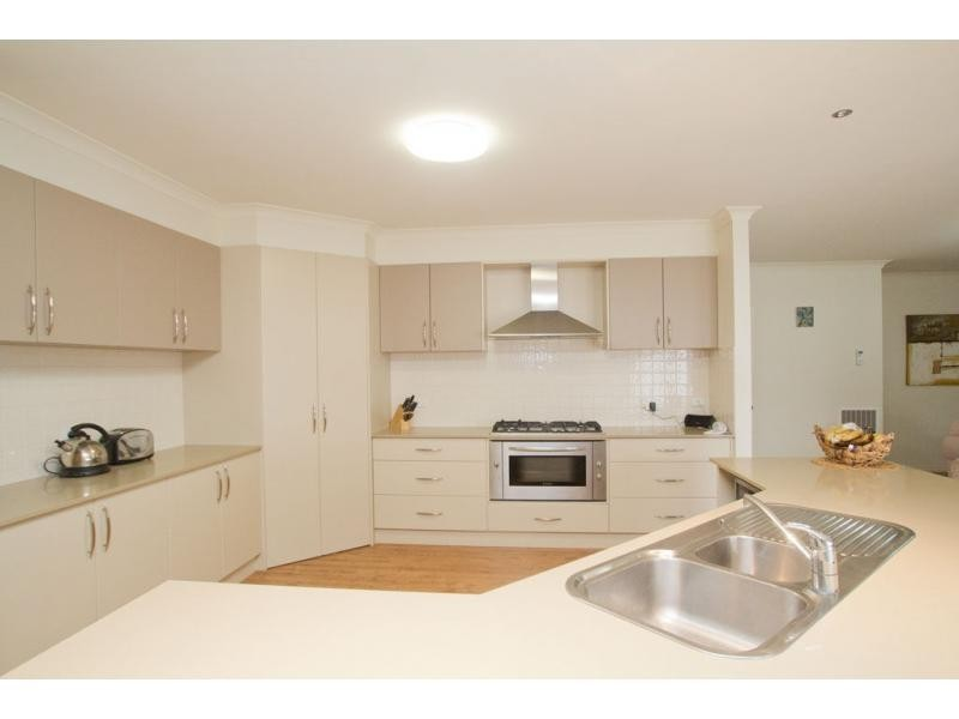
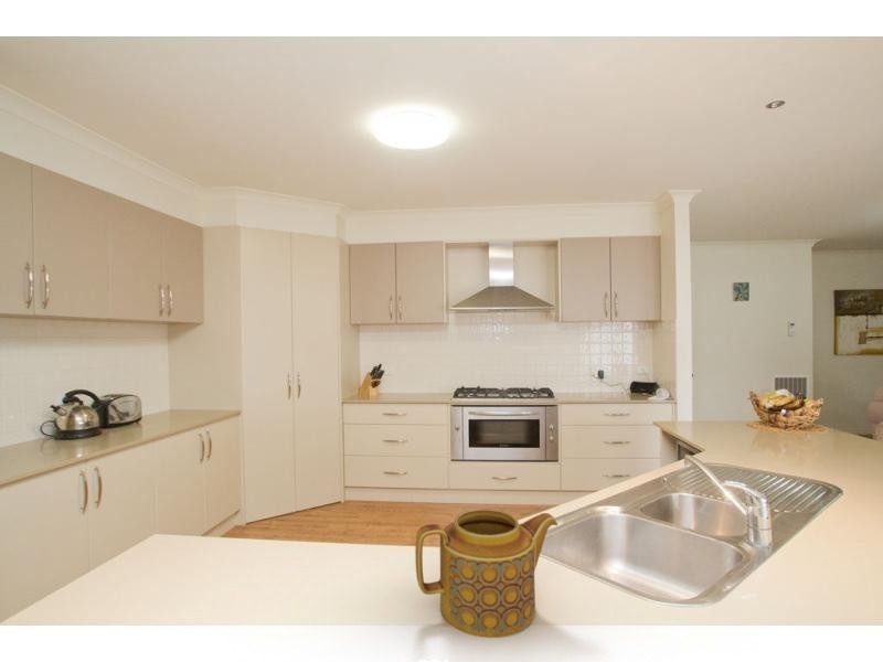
+ teapot (490, 563)
